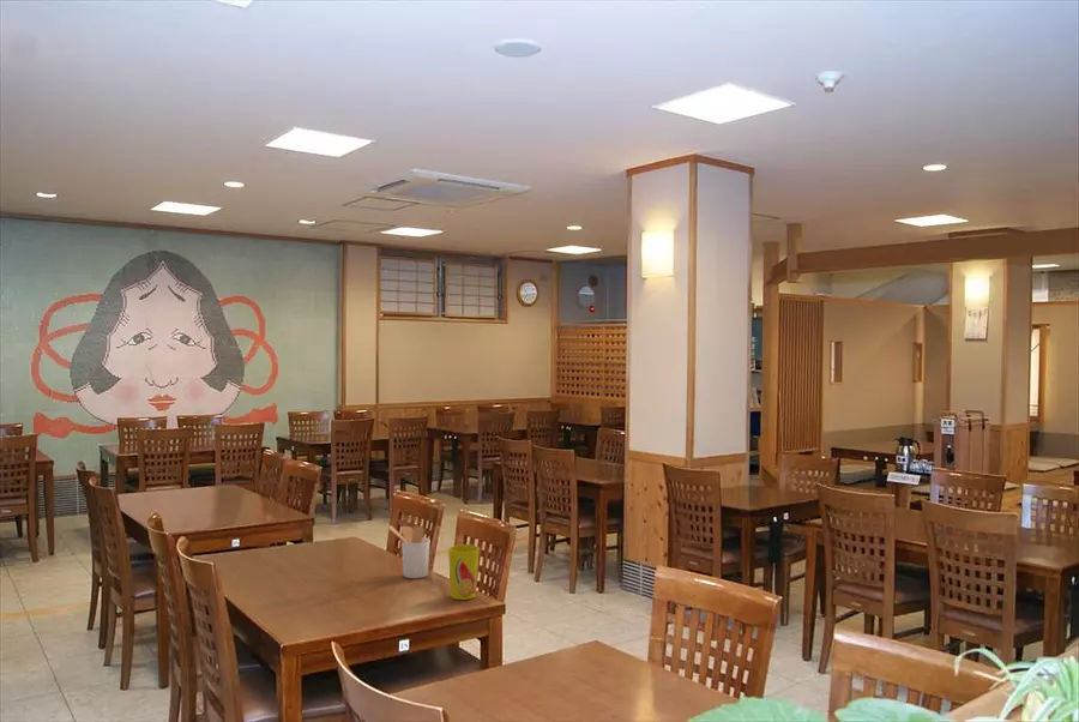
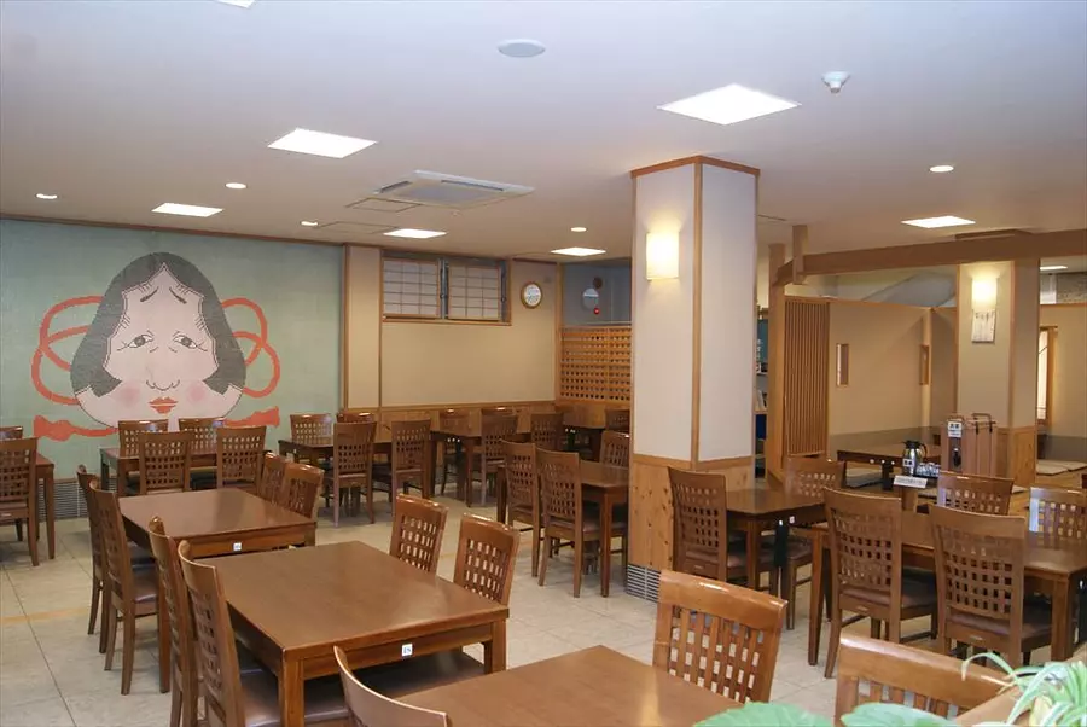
- utensil holder (408, 549)
- cup (463, 572)
